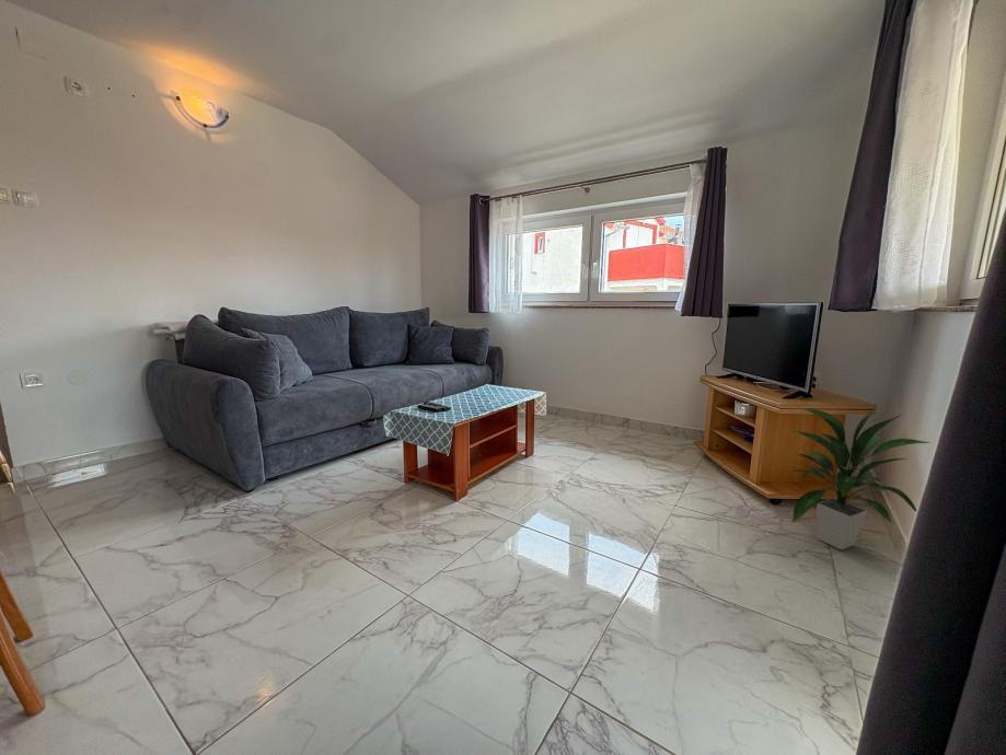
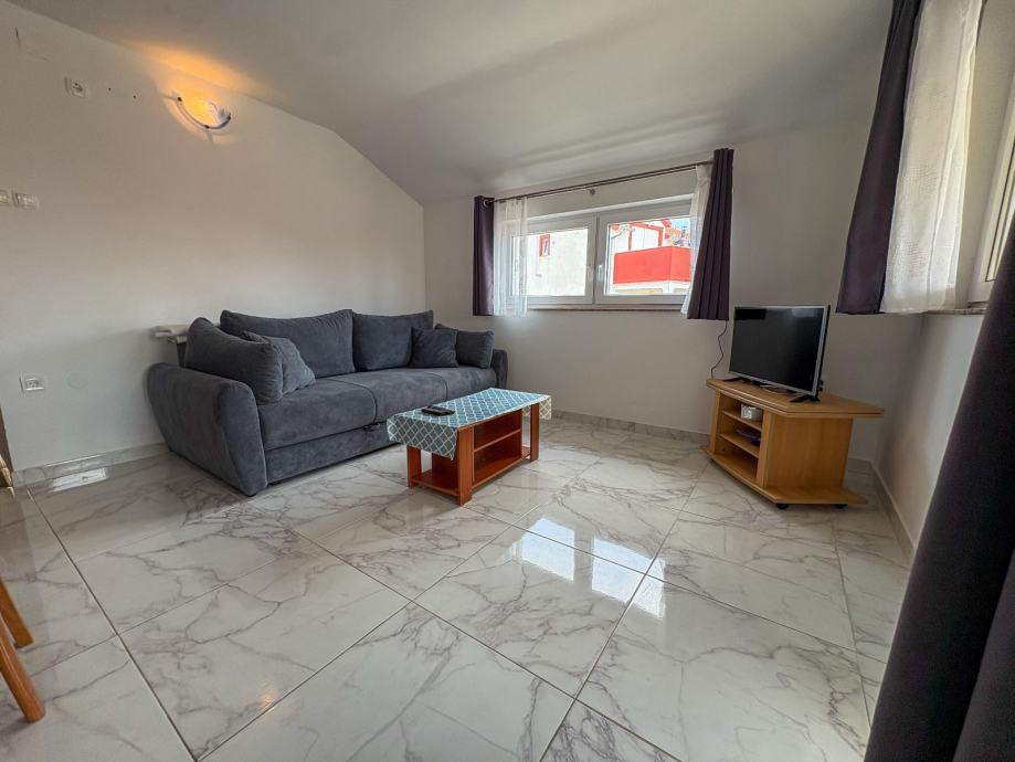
- indoor plant (841, 474)
